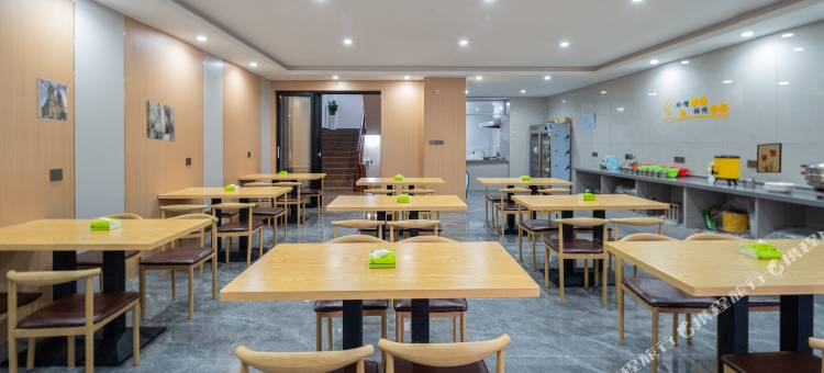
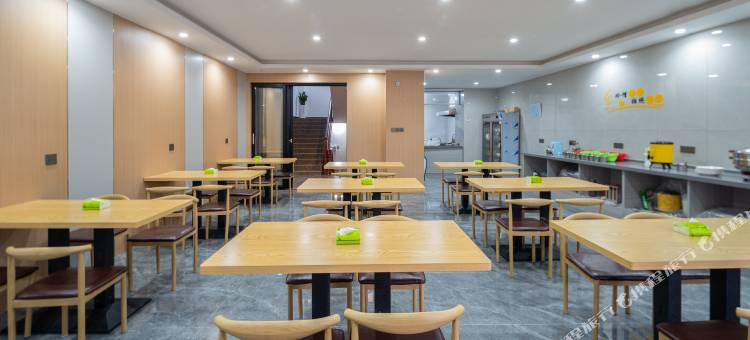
- wall art (160, 122)
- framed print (52, 101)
- wall art (769, 158)
